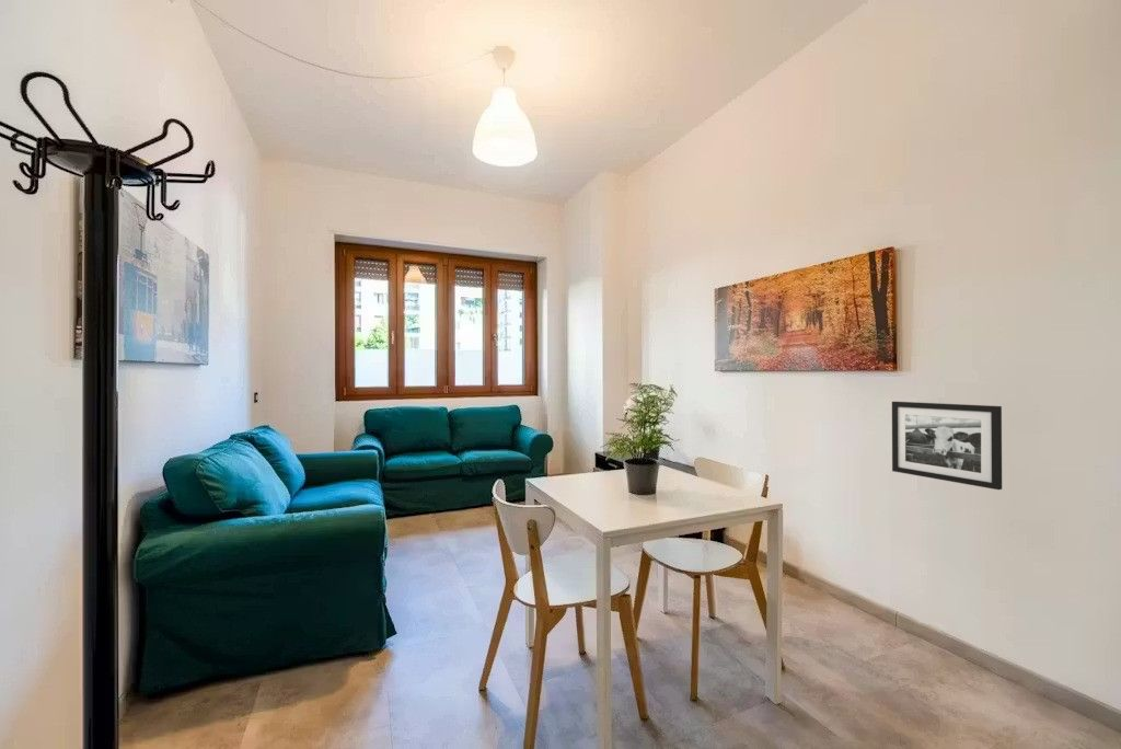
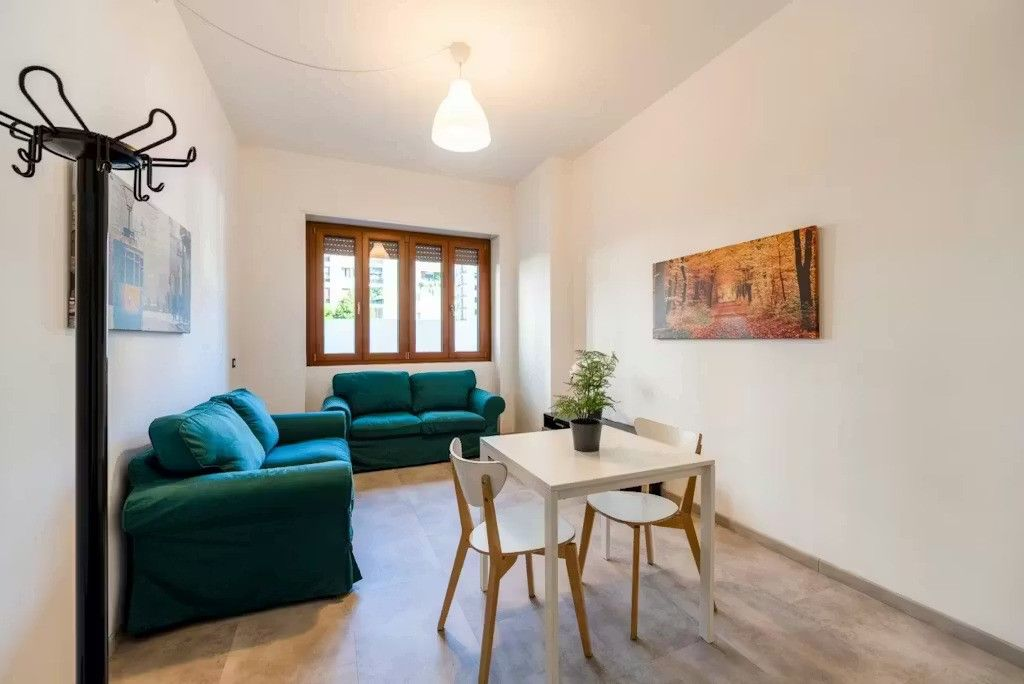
- picture frame (941, 441)
